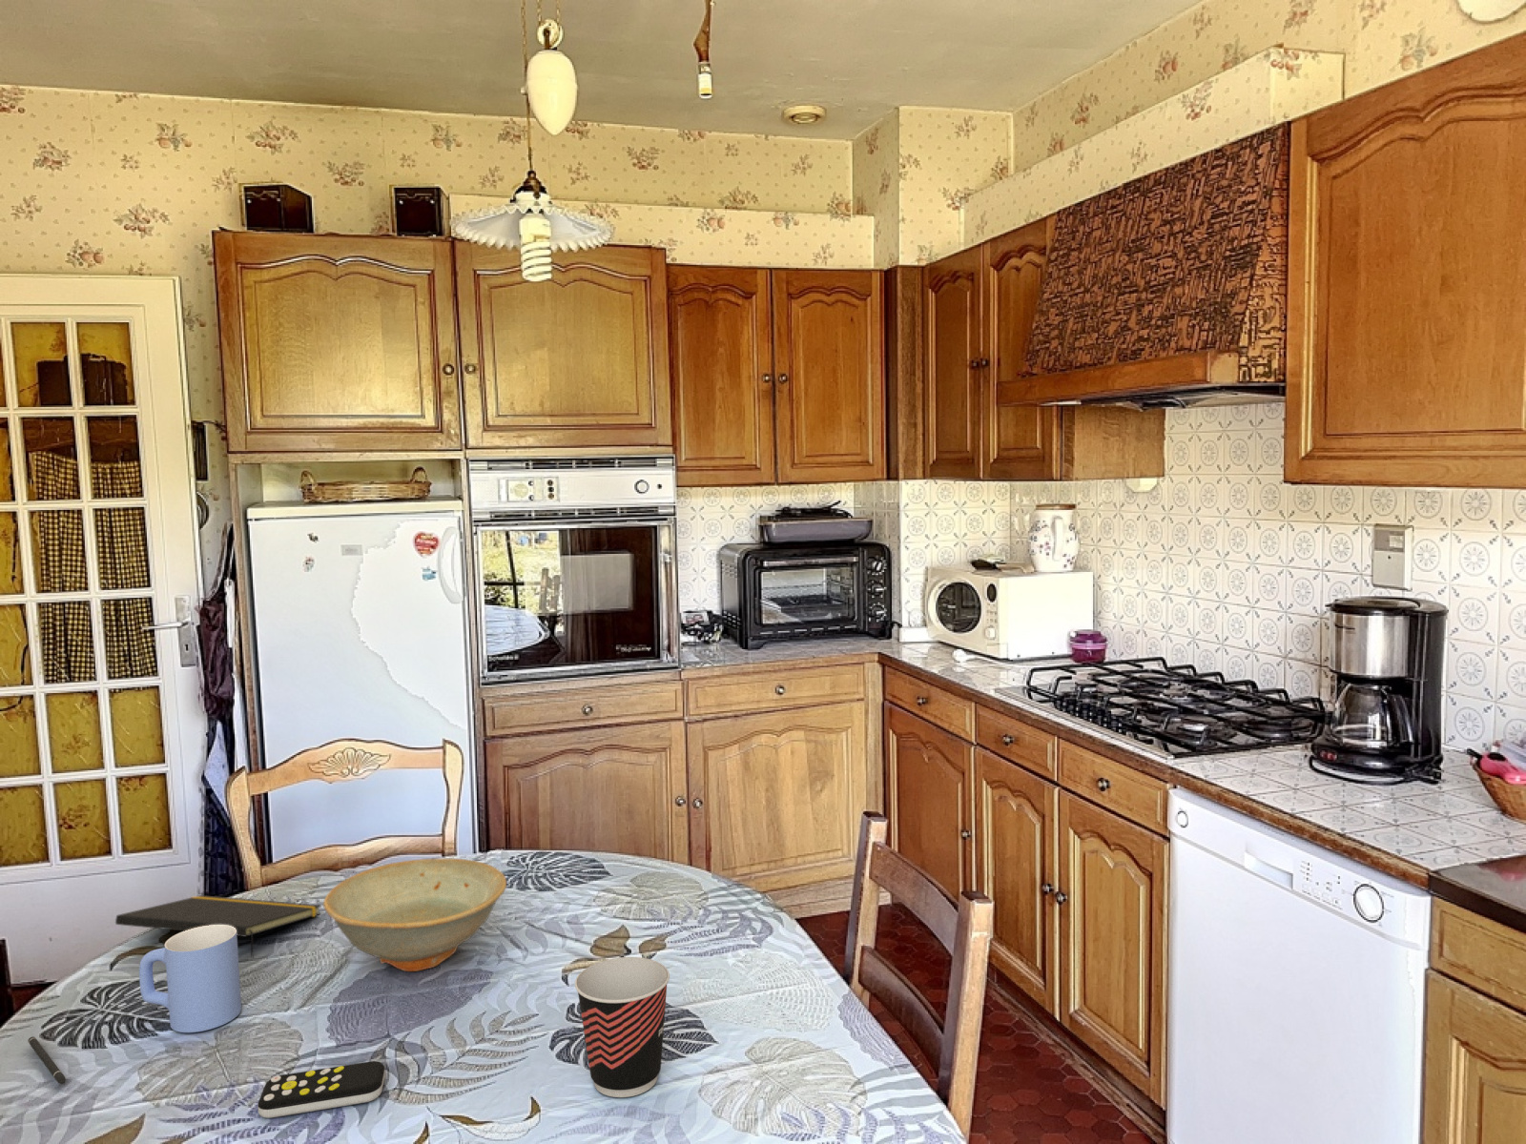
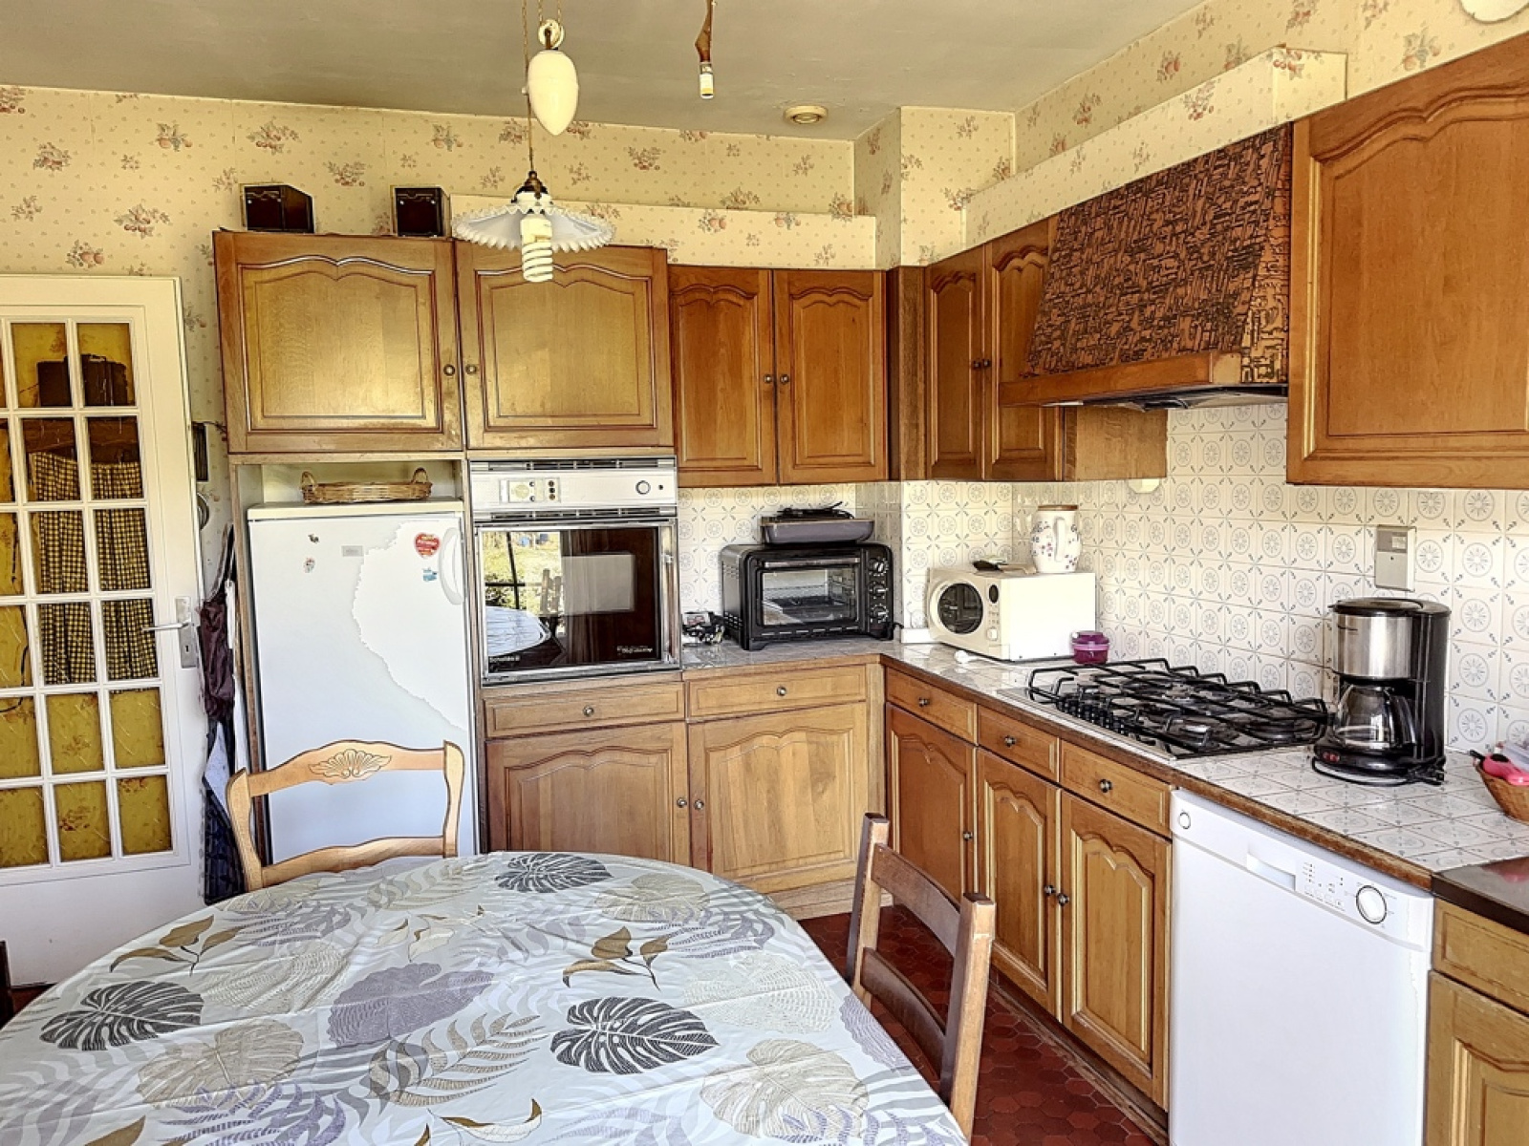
- notepad (221, 914)
- cup (624, 1027)
- mug (191, 976)
- pen (48, 1060)
- remote control (322, 1088)
- dish (418, 920)
